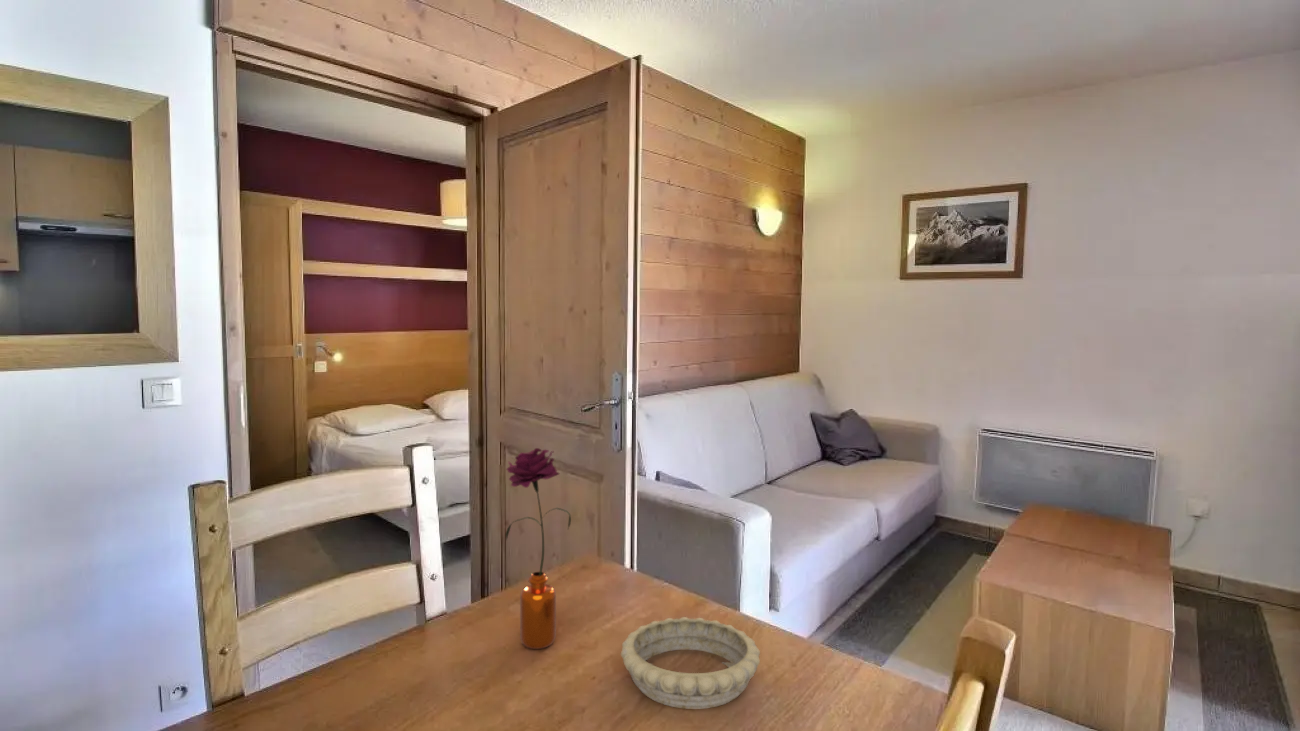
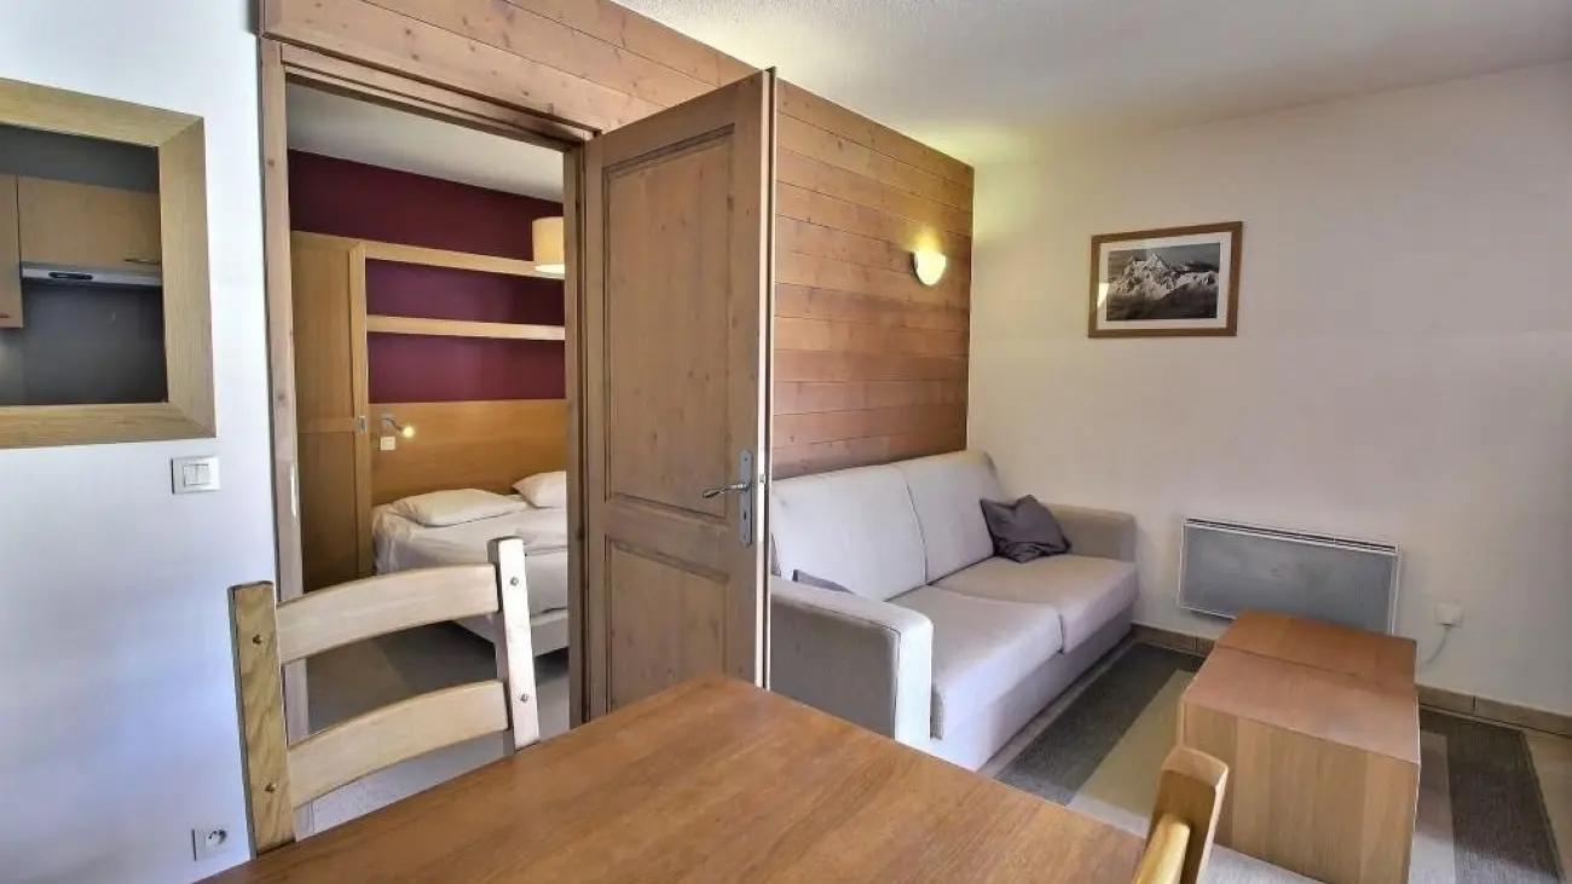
- decorative bowl (692, 649)
- flower (542, 545)
